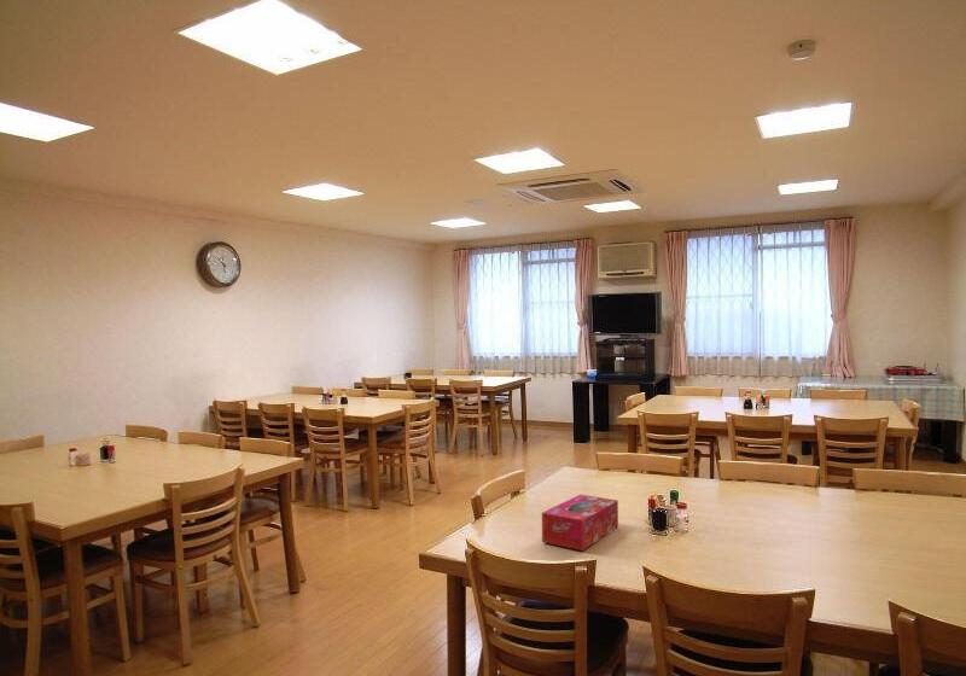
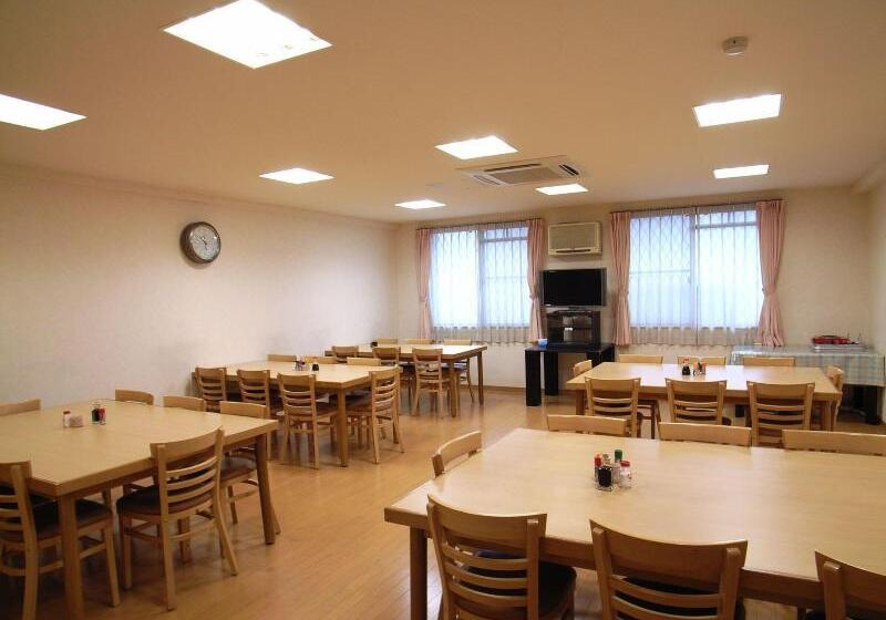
- tissue box (581, 520)
